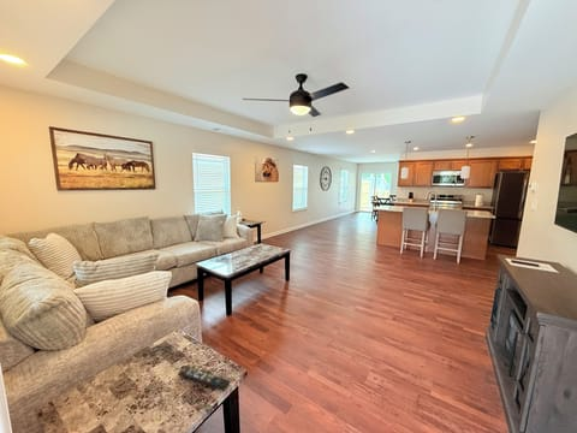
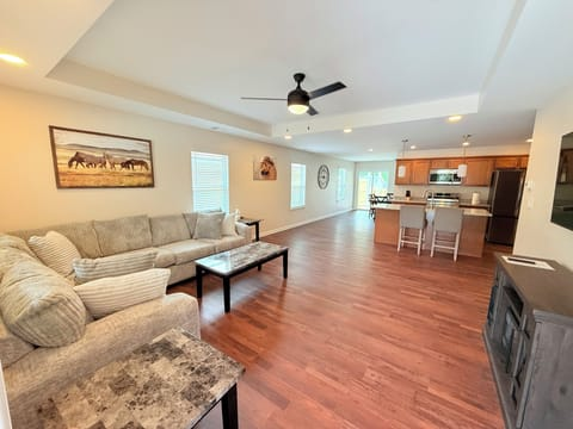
- remote control (203, 378)
